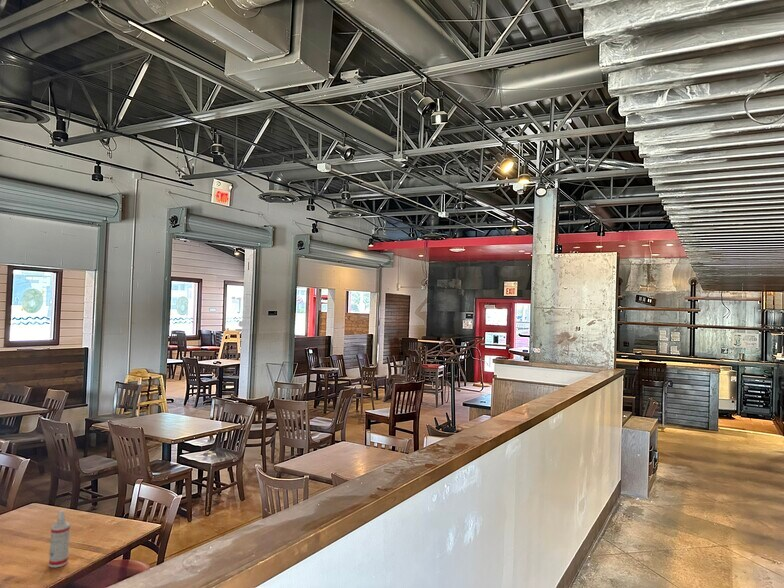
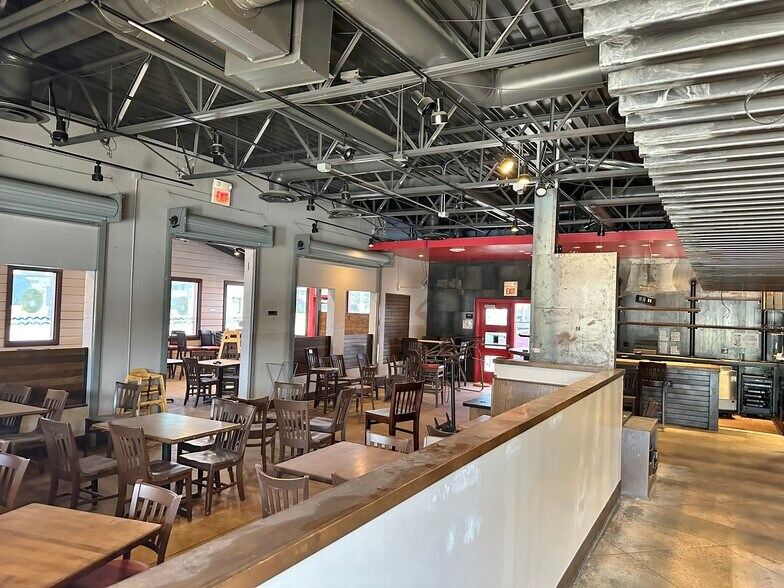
- spray bottle (60, 537)
